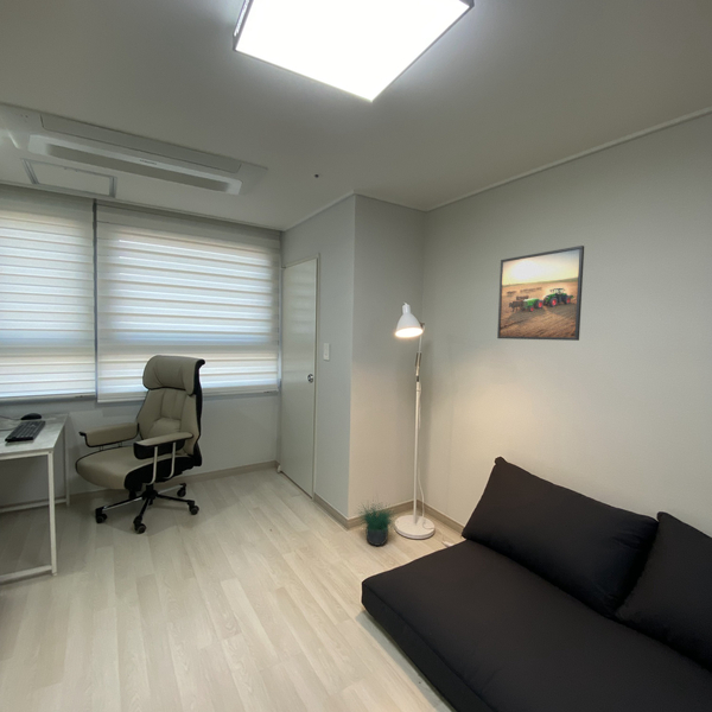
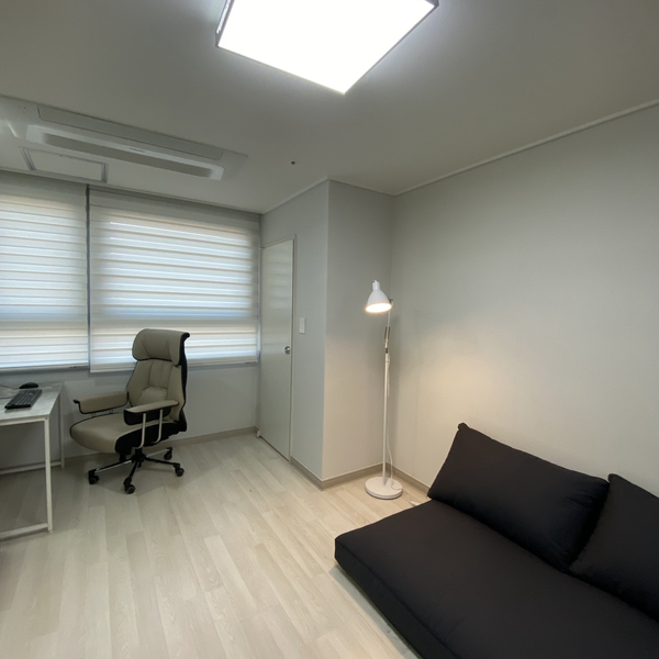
- potted plant (377, 517)
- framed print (536, 297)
